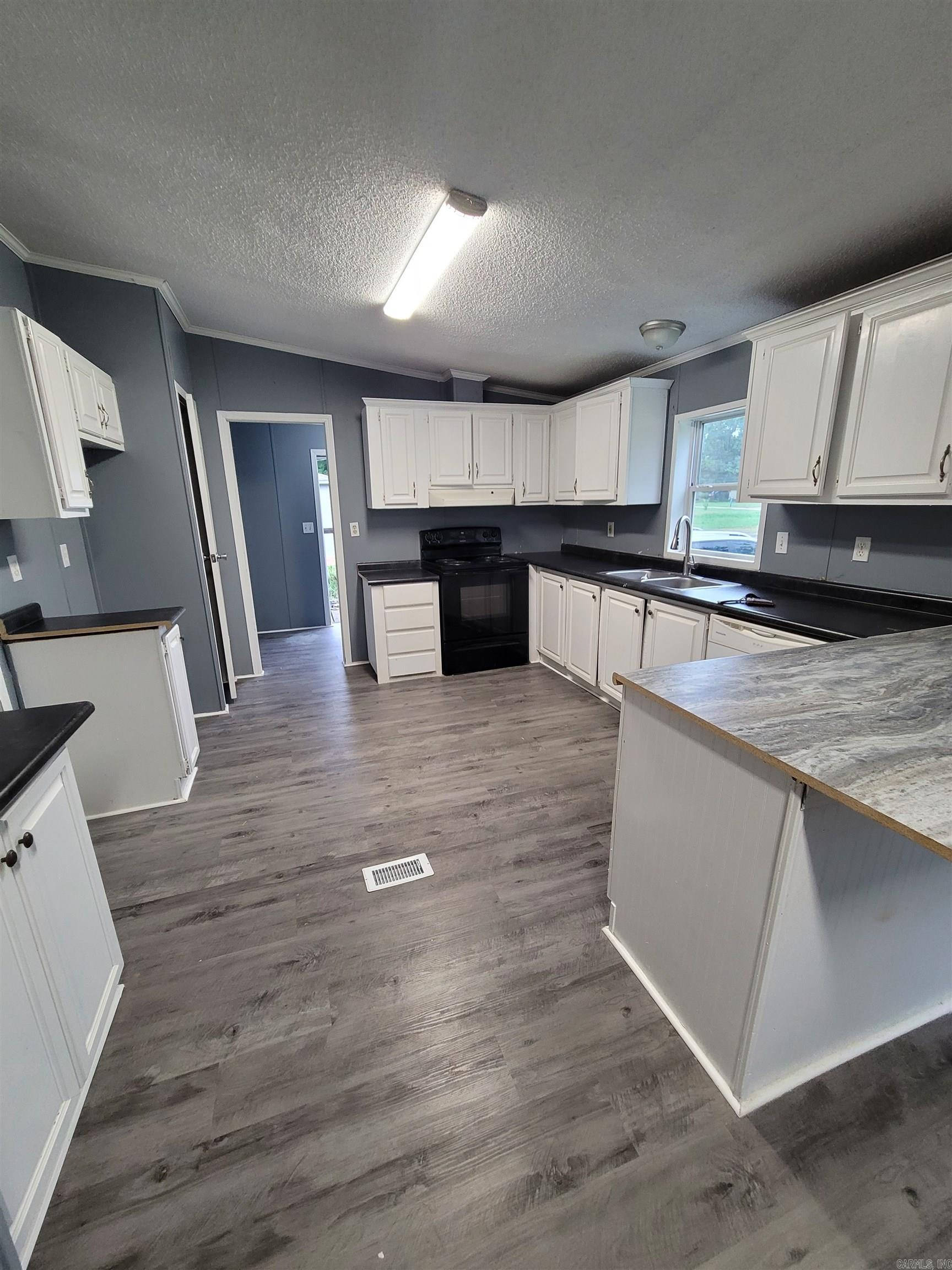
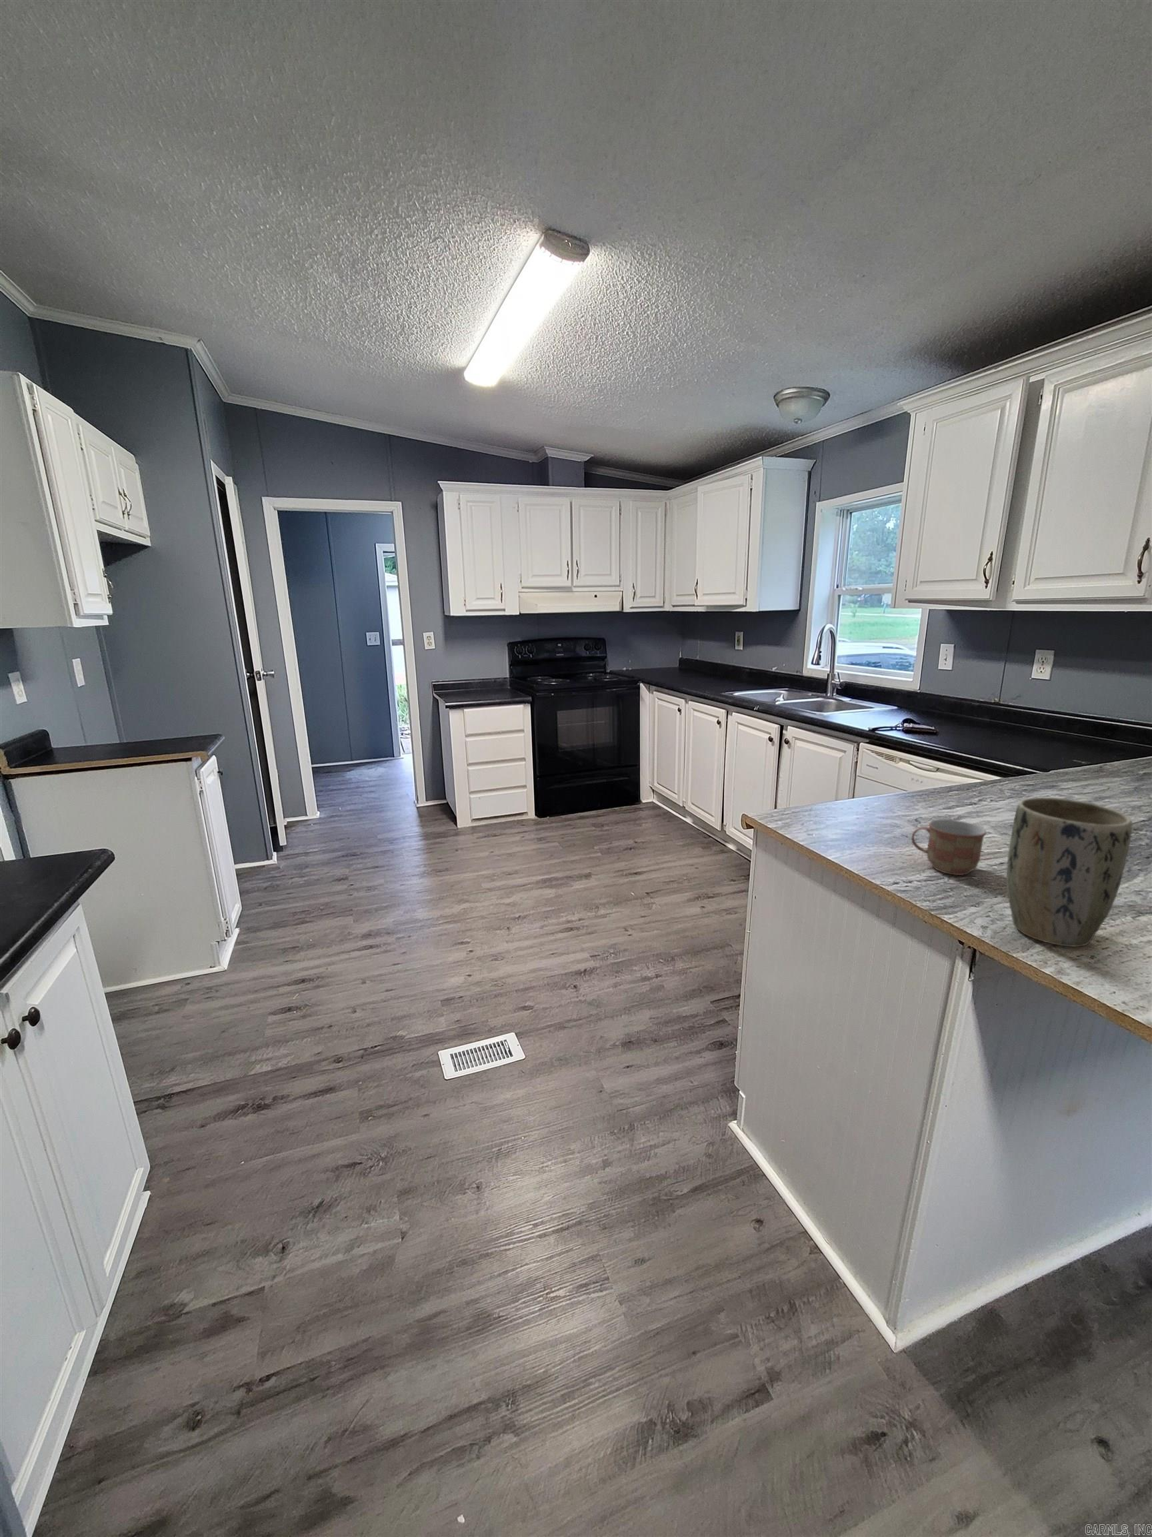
+ mug (946, 846)
+ plant pot (1061, 871)
